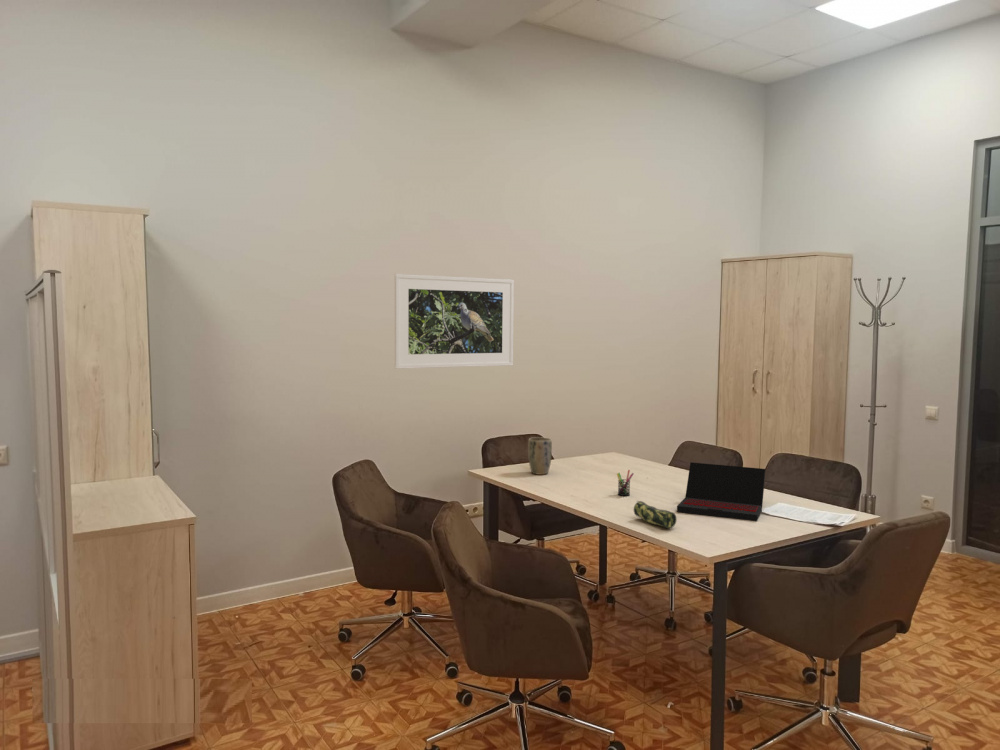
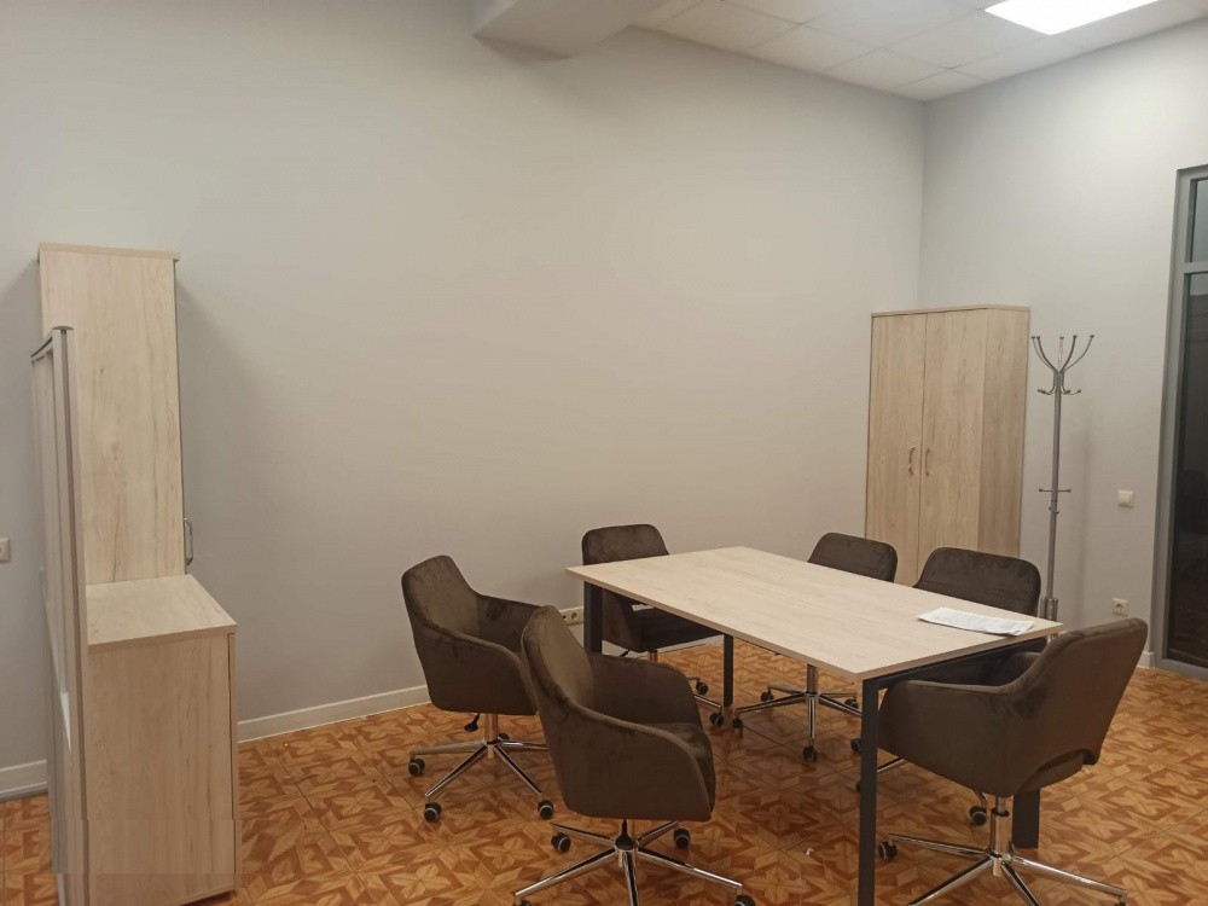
- plant pot (539, 456)
- pen holder (623, 481)
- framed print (456, 322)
- laptop (722, 489)
- pencil case (653, 514)
